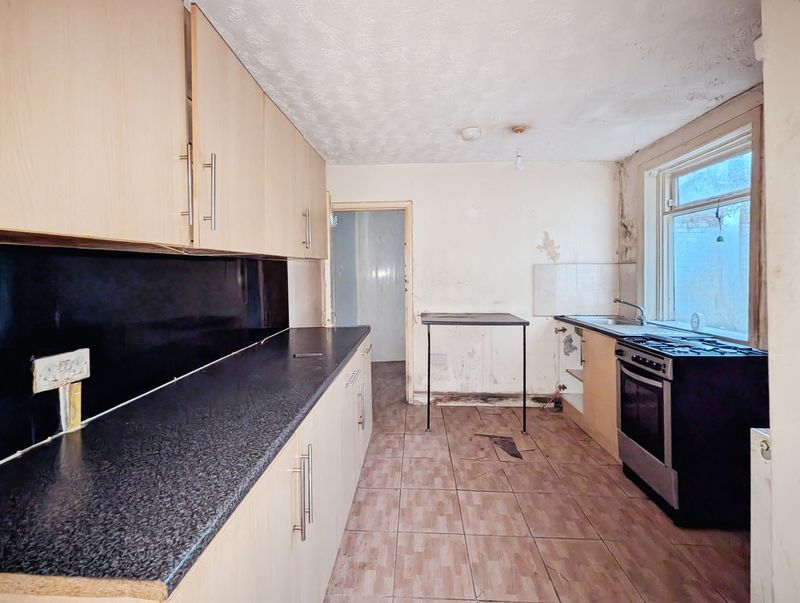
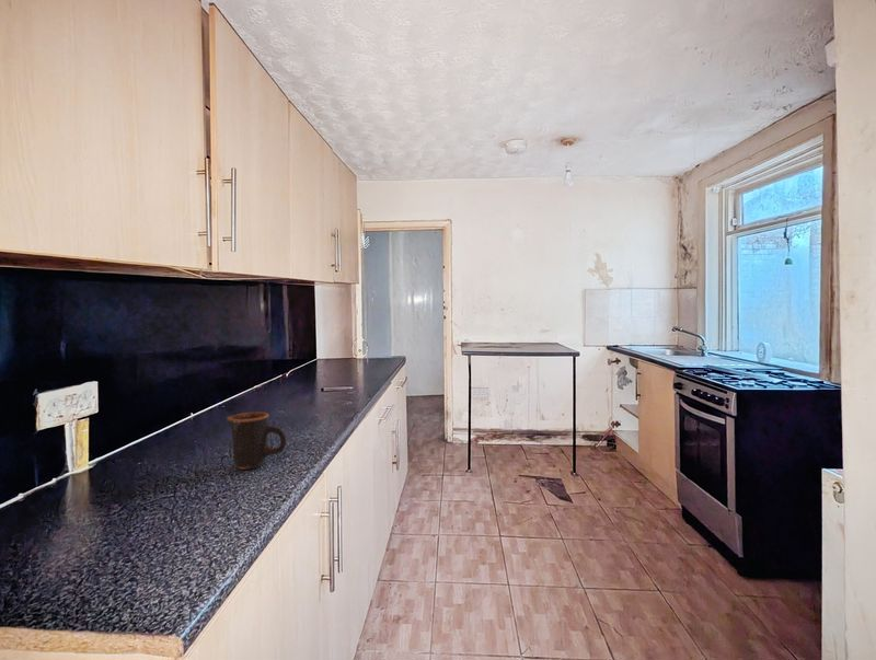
+ mug (257, 439)
